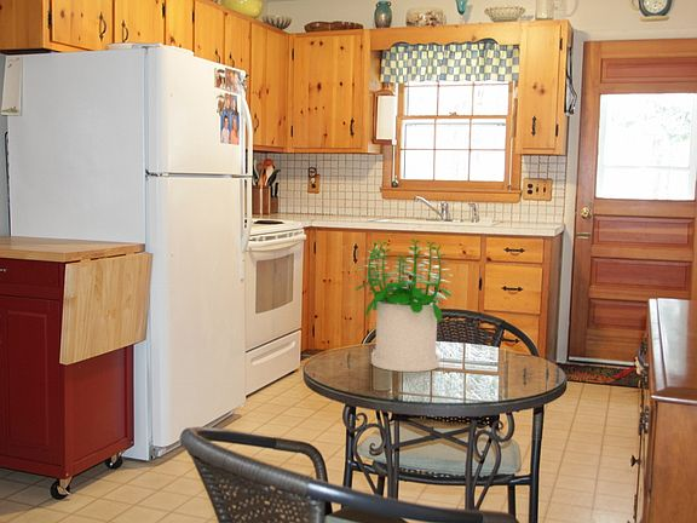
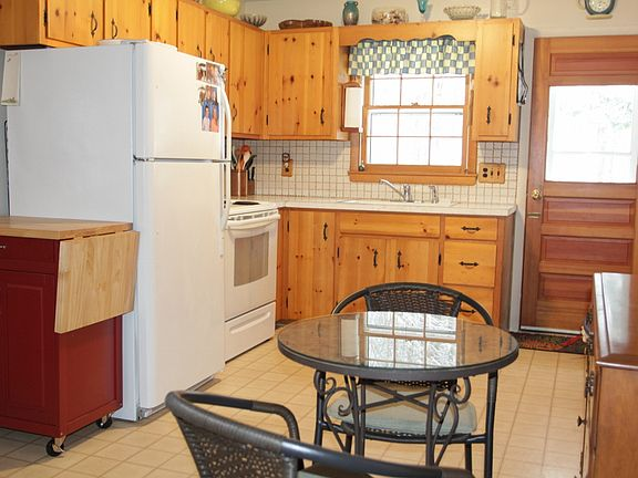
- potted plant (404, 303)
